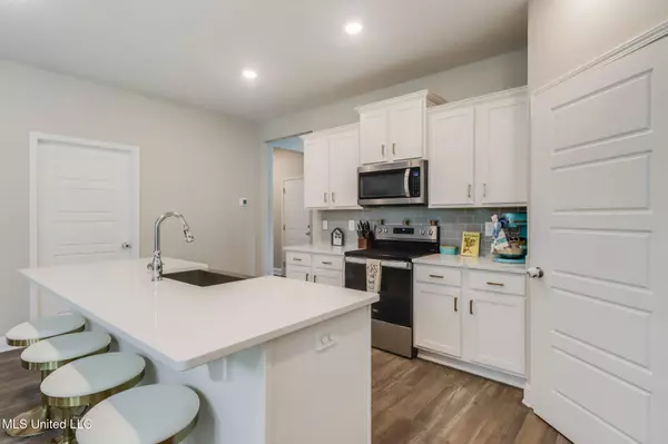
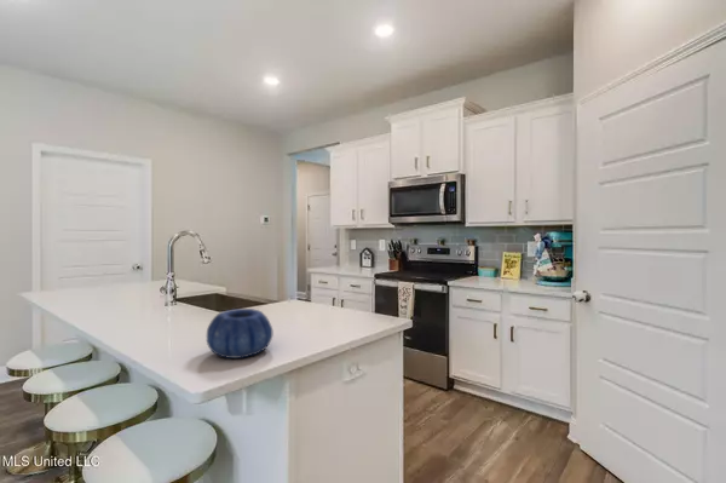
+ decorative bowl (240, 330)
